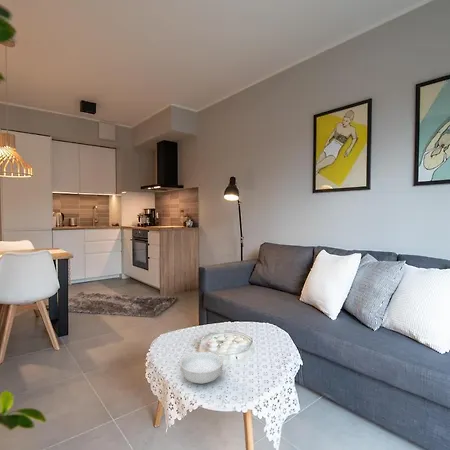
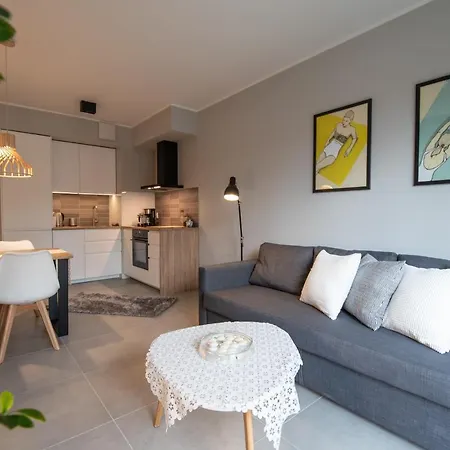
- cereal bowl (201, 369)
